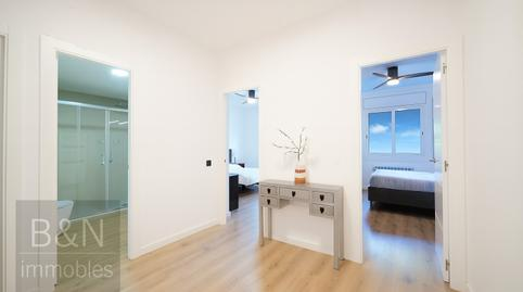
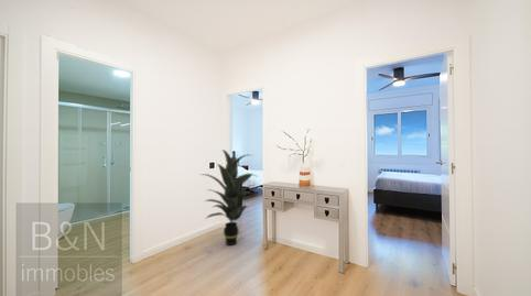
+ indoor plant (230, 195)
